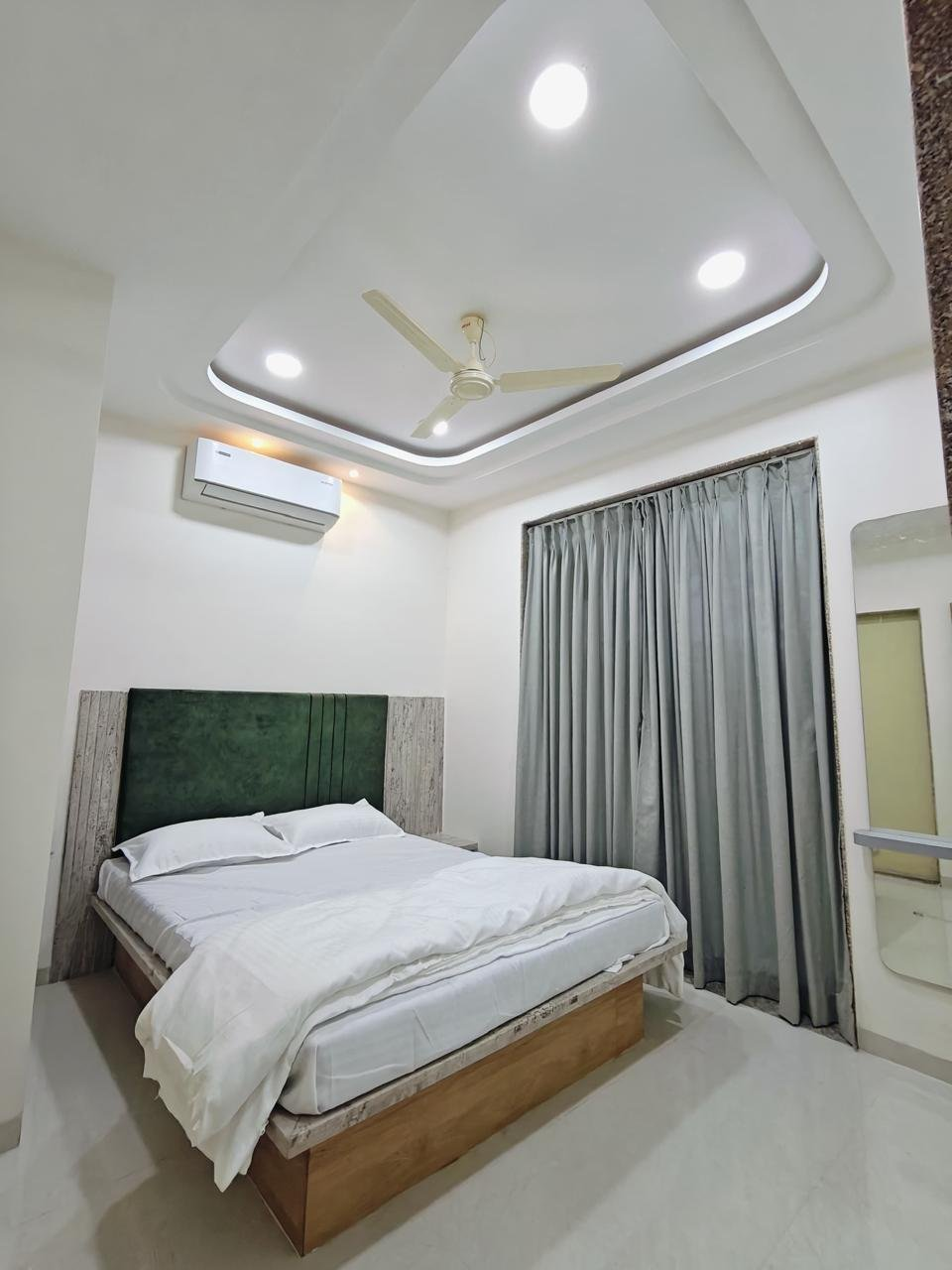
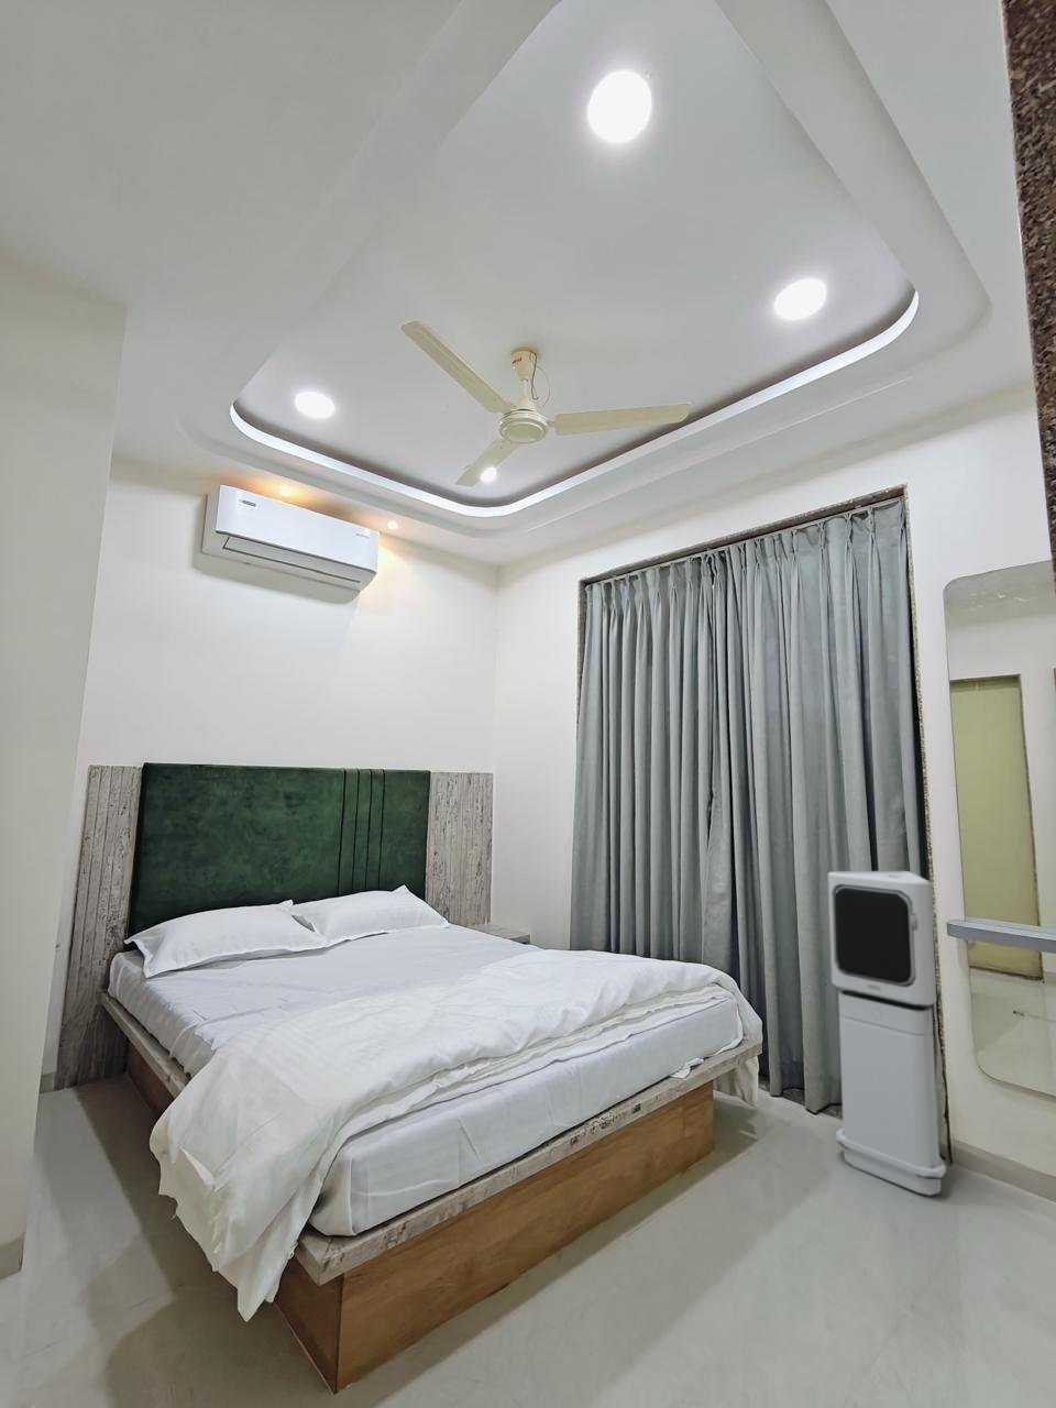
+ air purifier (895, 1014)
